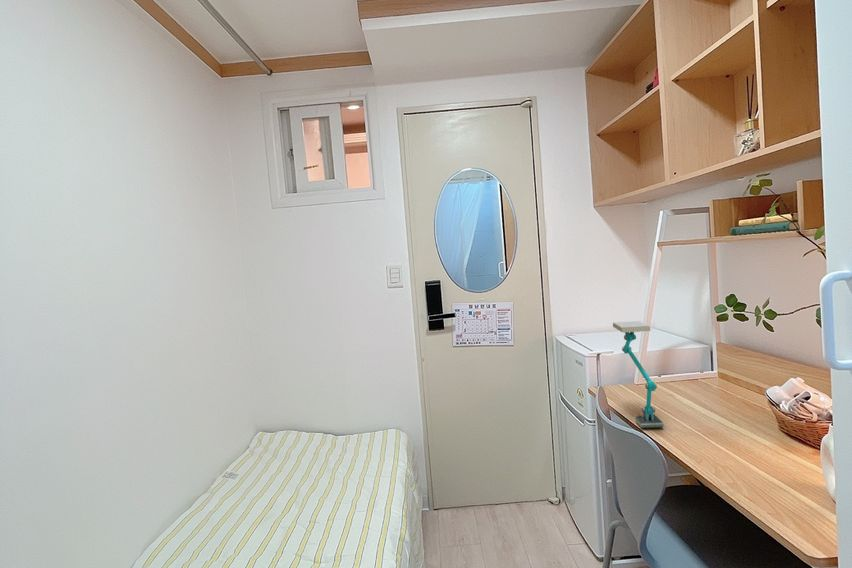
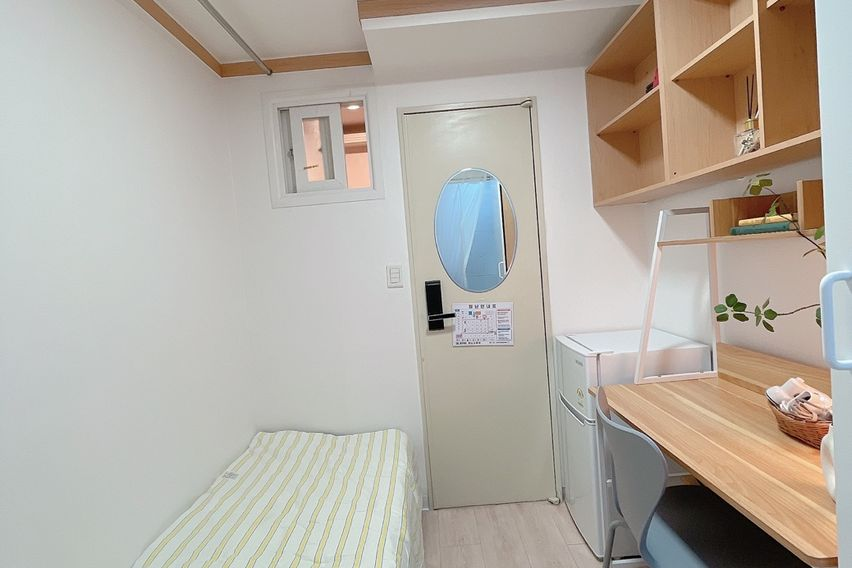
- desk lamp (638, 368)
